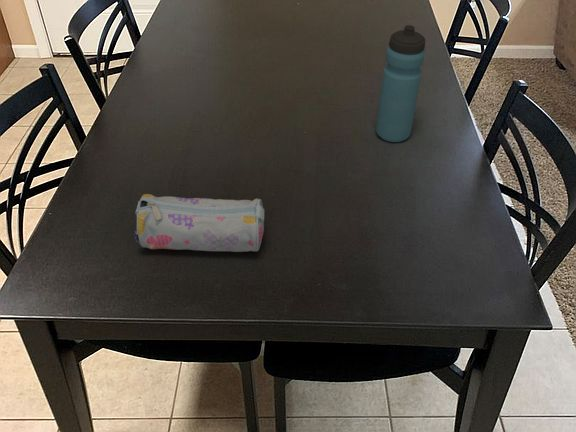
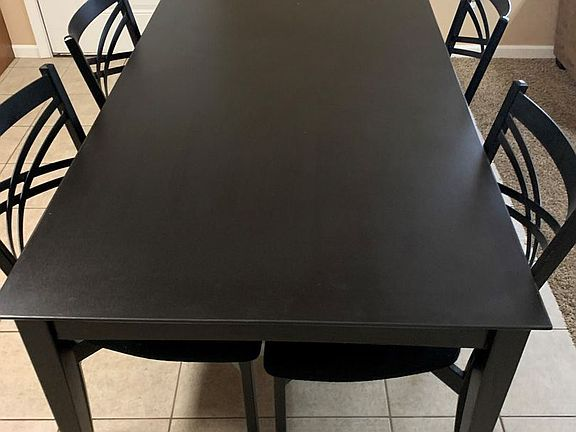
- pencil case (201, 221)
- water bottle (400, 83)
